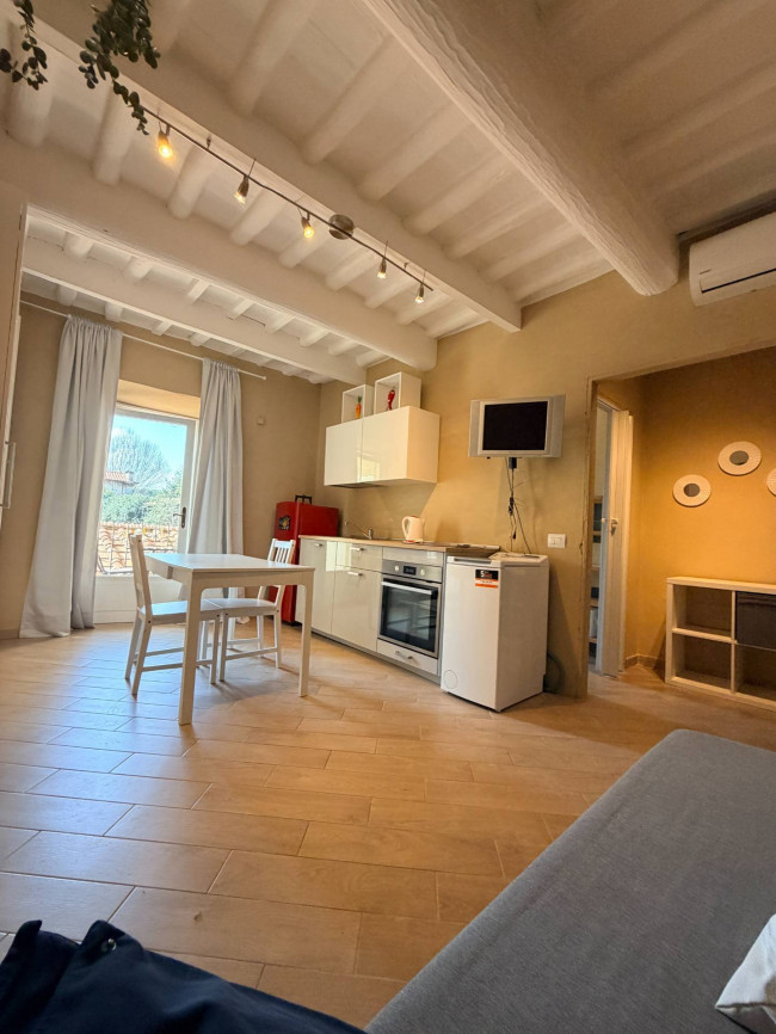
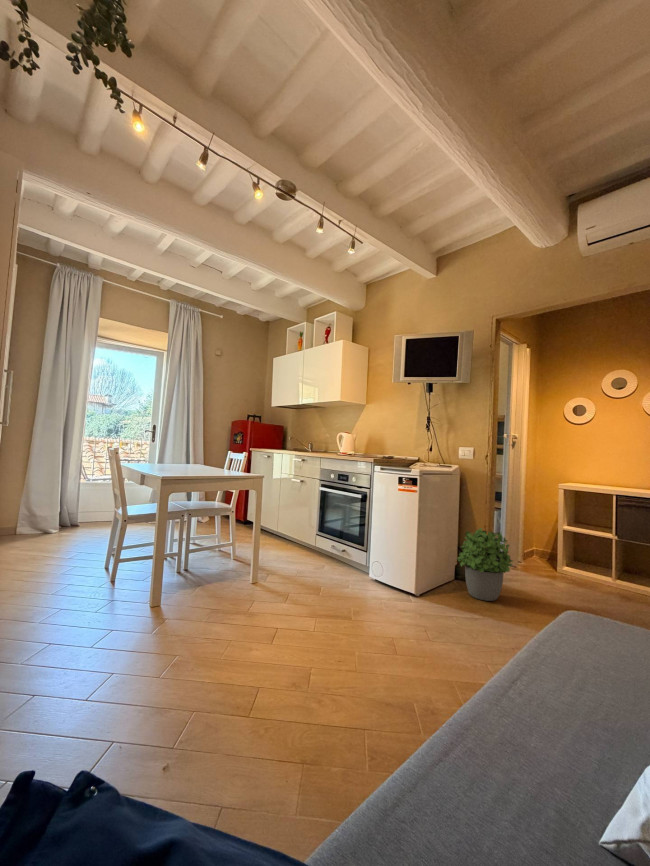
+ potted plant (484, 562)
